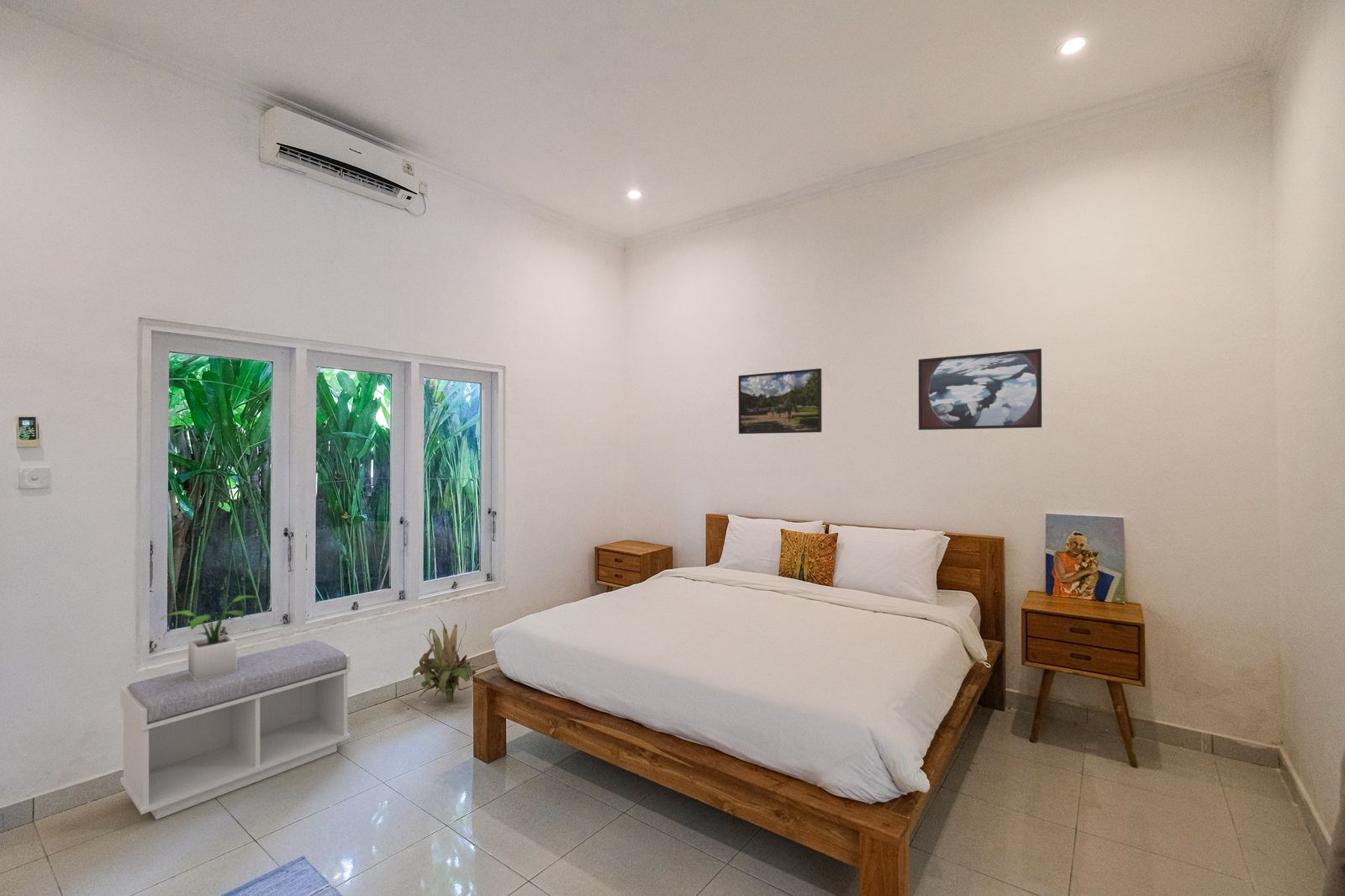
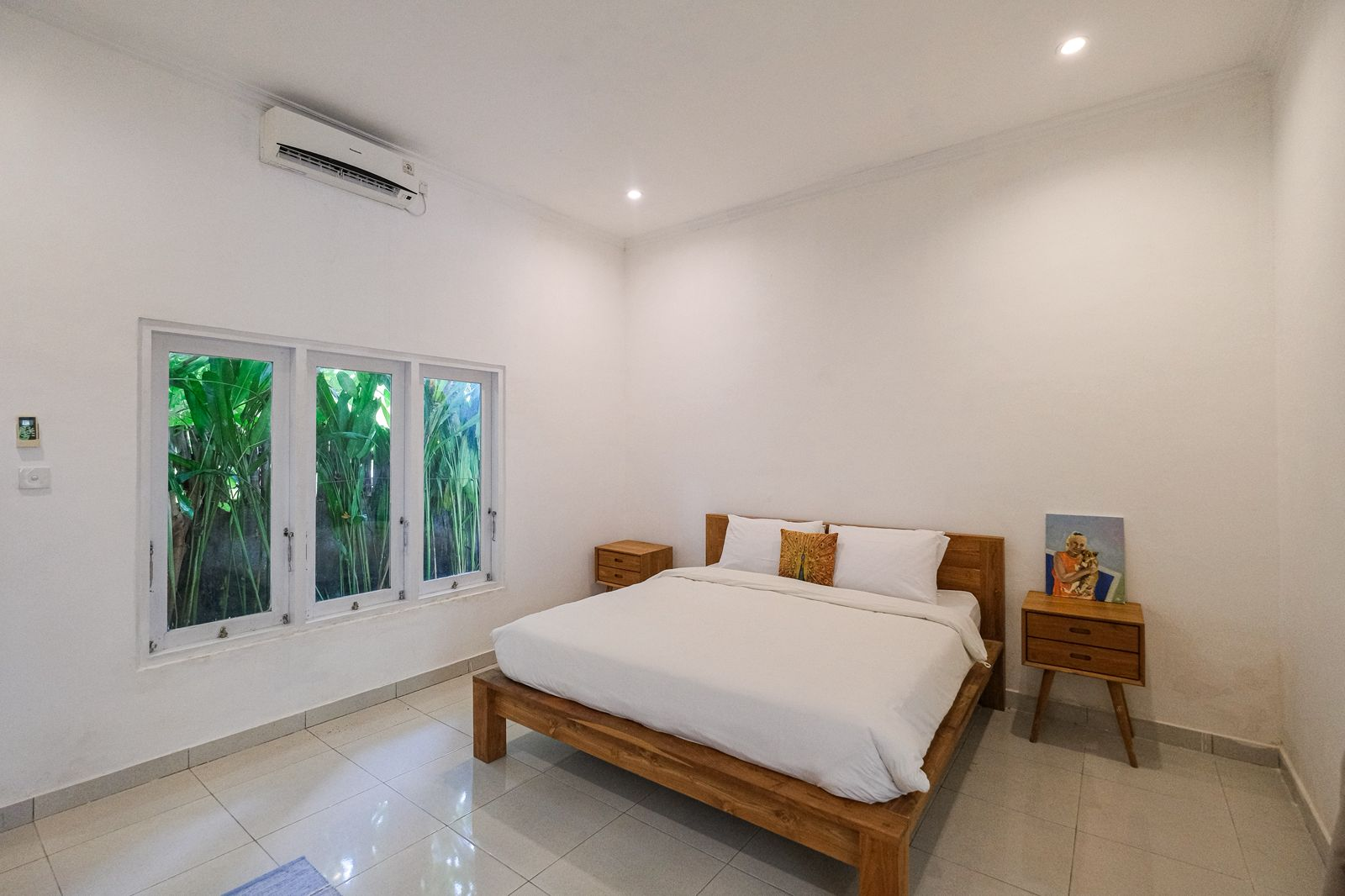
- decorative plant (445, 655)
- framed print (976, 391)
- bench (244, 717)
- potted plant (218, 636)
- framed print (778, 403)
